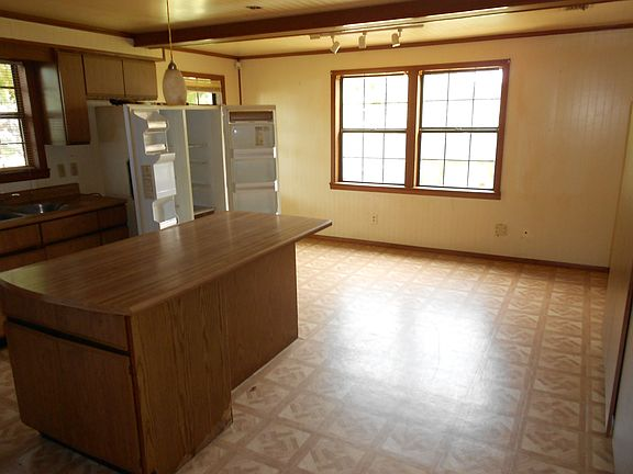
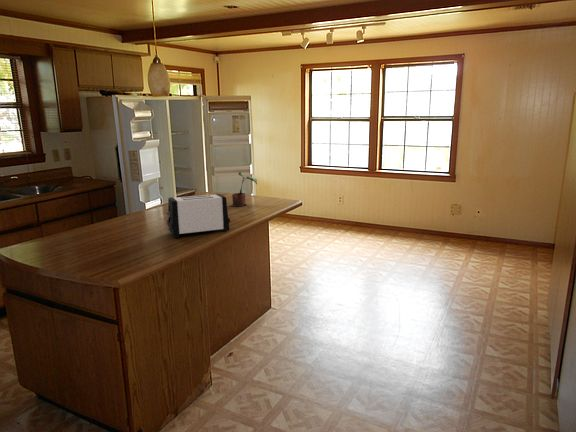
+ toaster (197, 214)
+ potted plant (241, 188)
